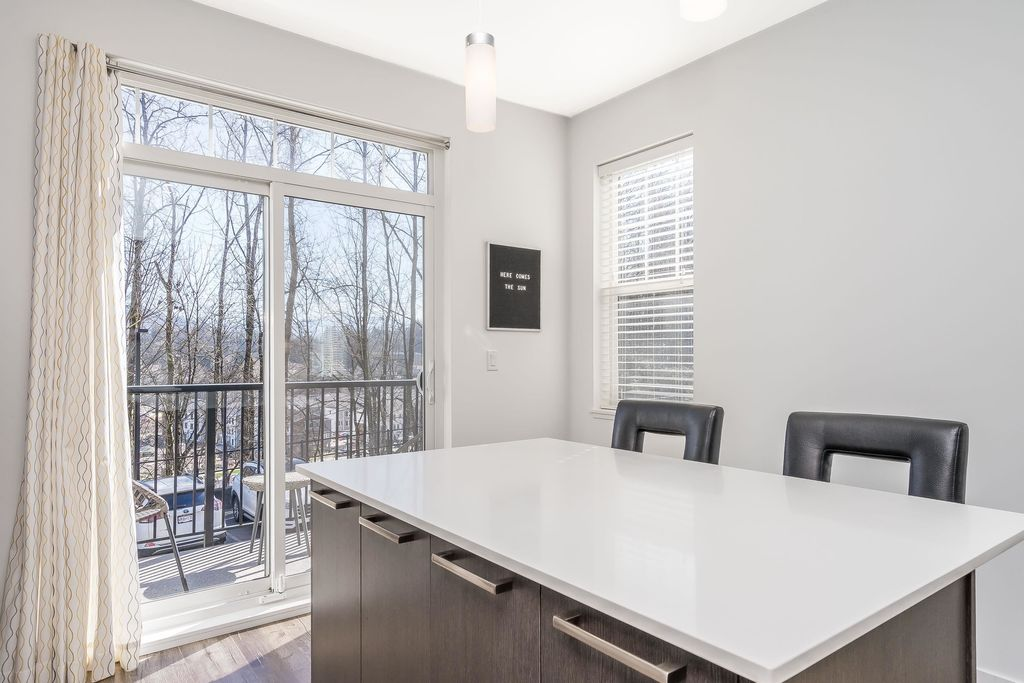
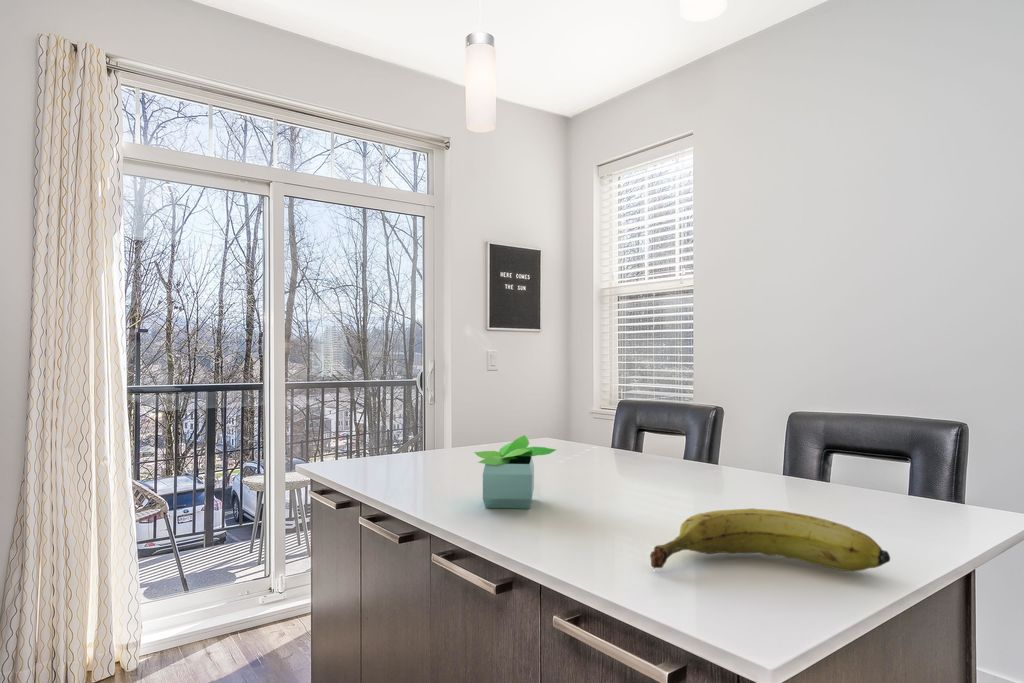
+ potted plant (514, 471)
+ banana (771, 544)
